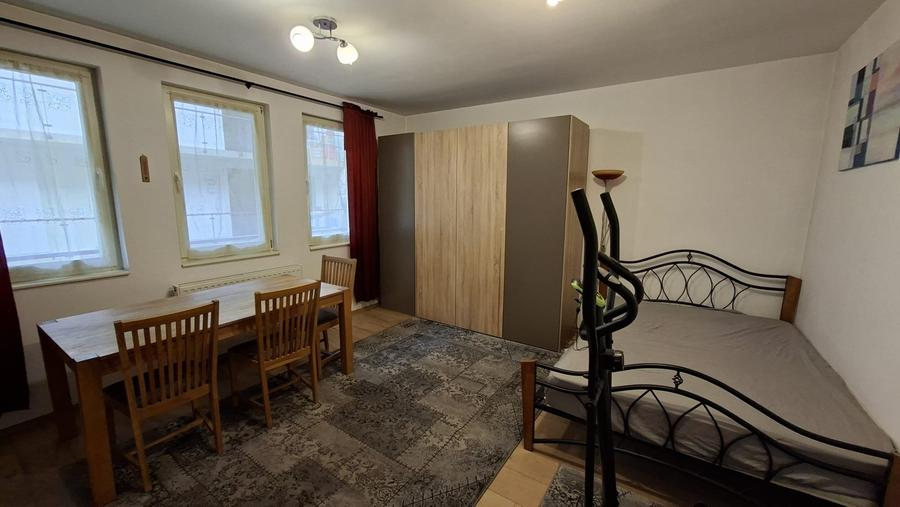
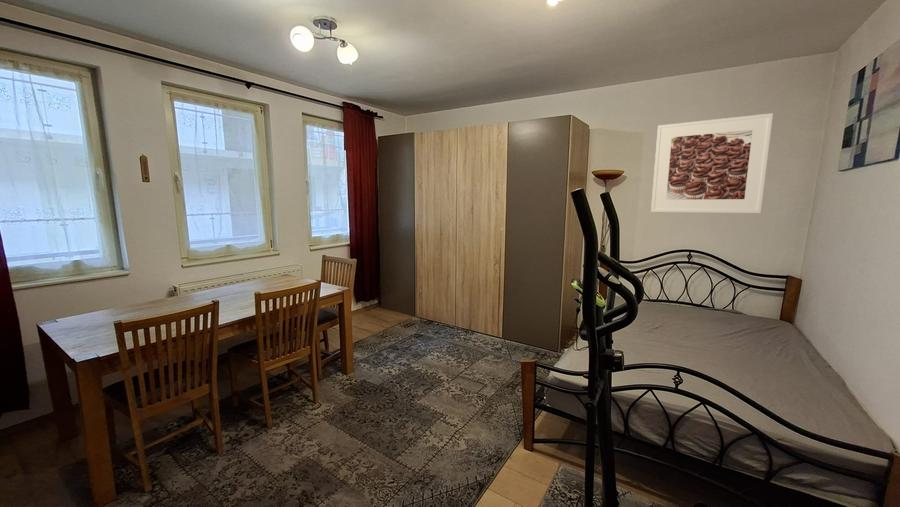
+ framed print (706, 167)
